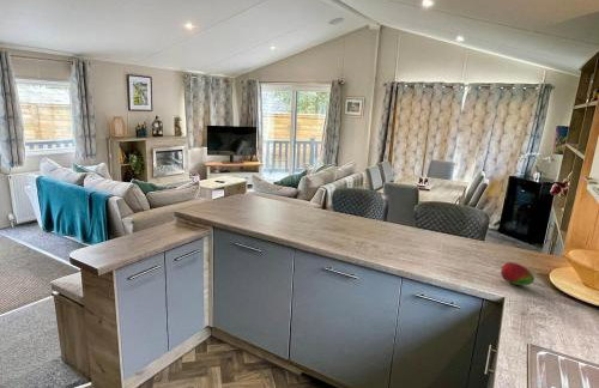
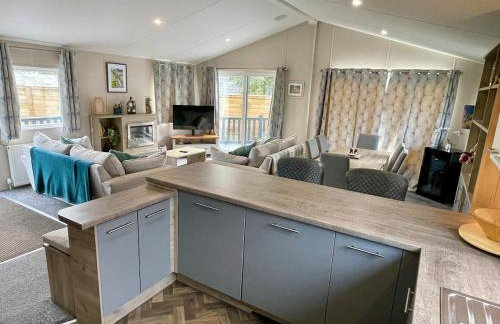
- fruit (516, 273)
